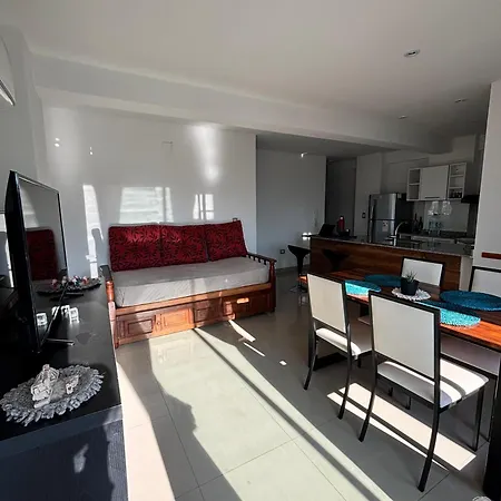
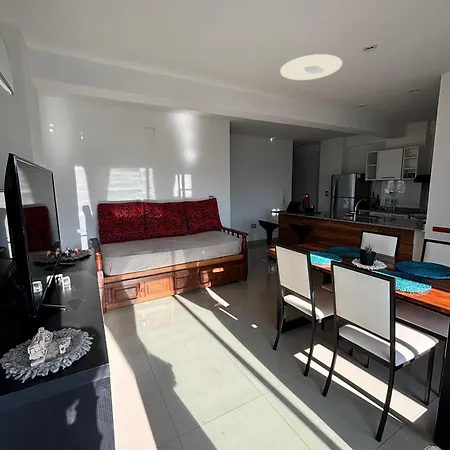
+ ceiling light (310, 65)
